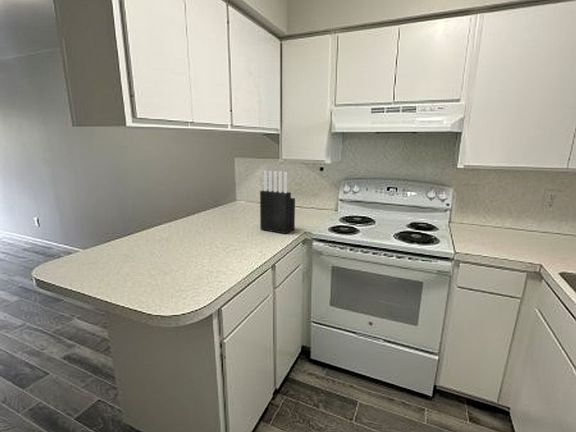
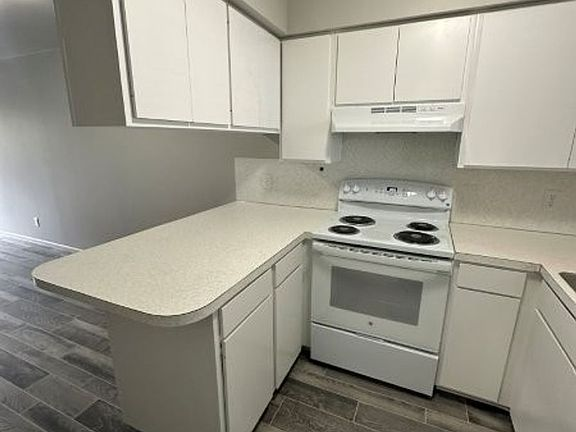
- knife block (278, 200)
